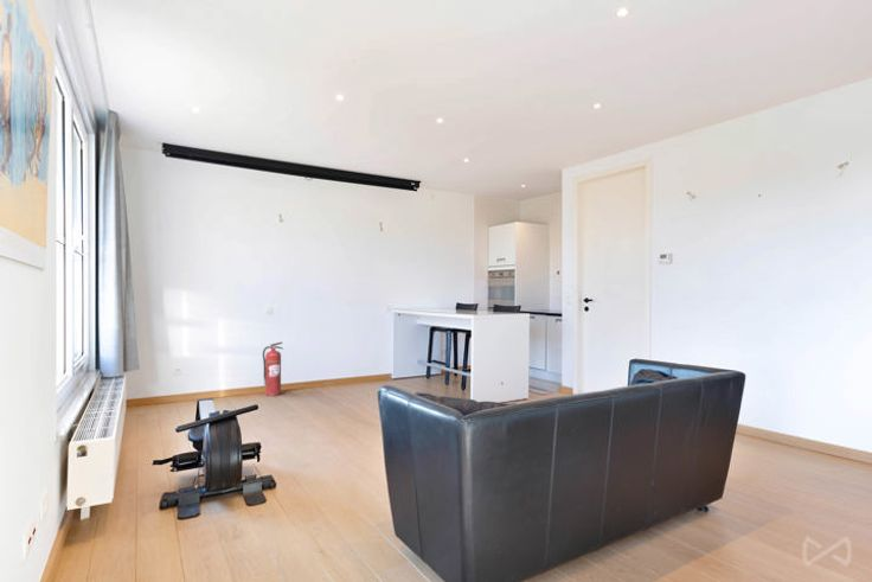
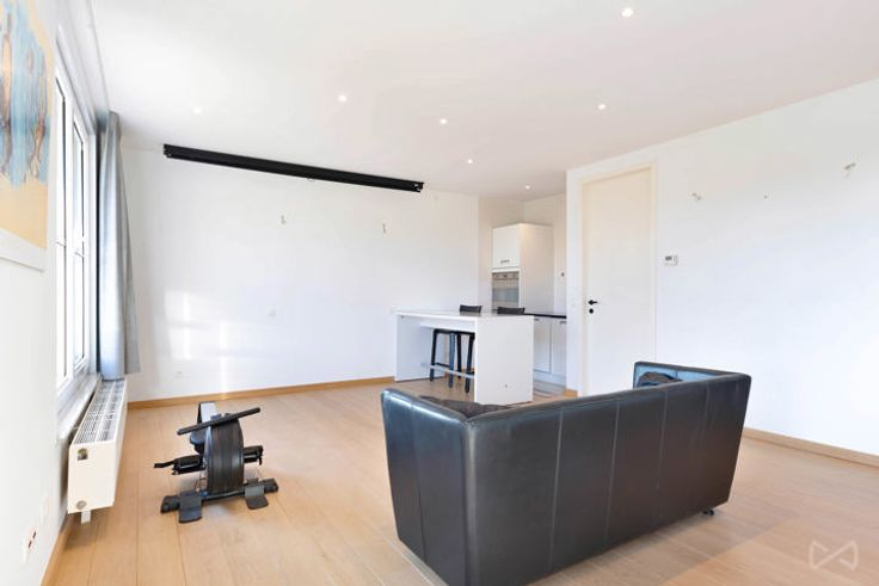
- fire extinguisher (272, 367)
